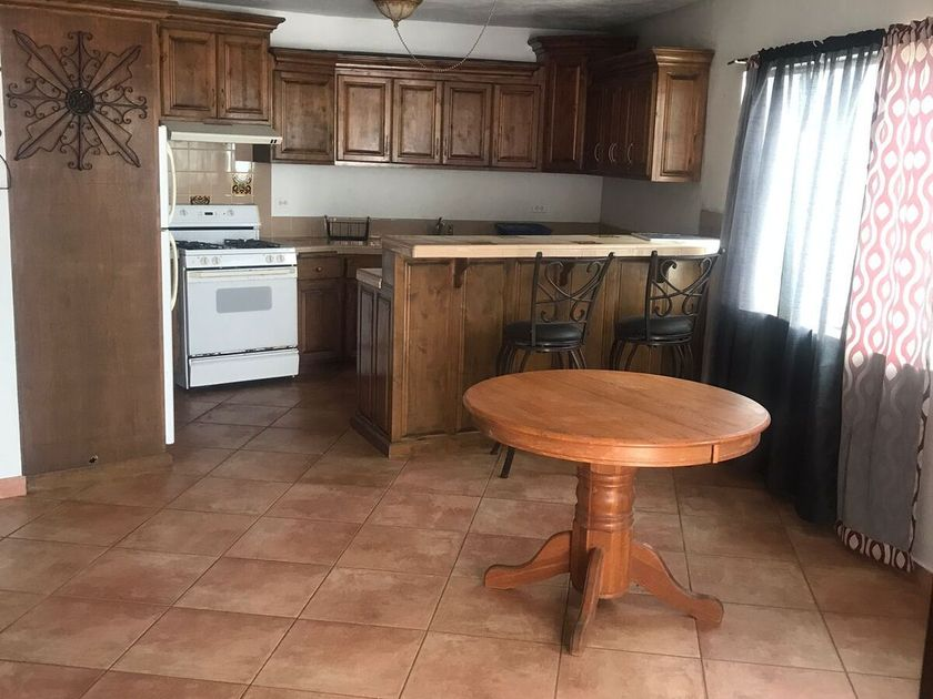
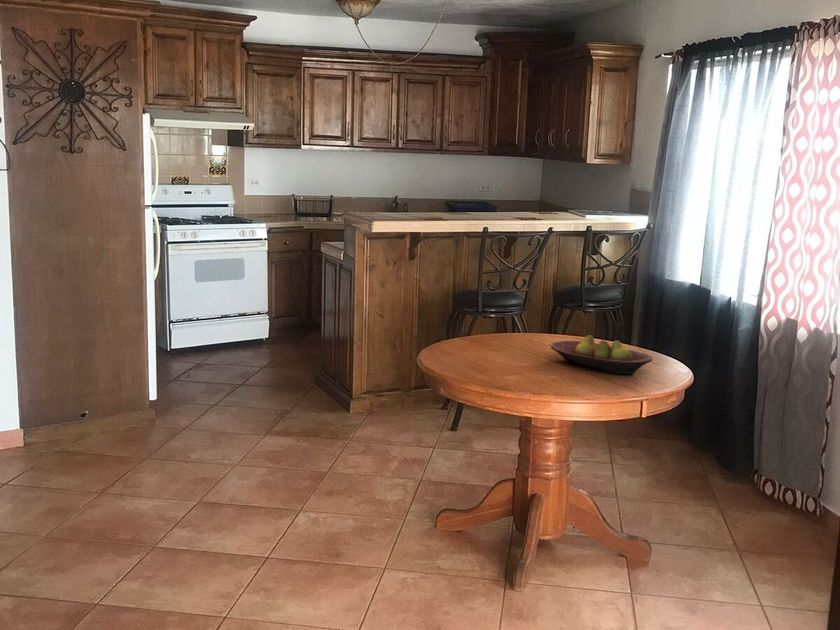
+ fruit bowl (600, 352)
